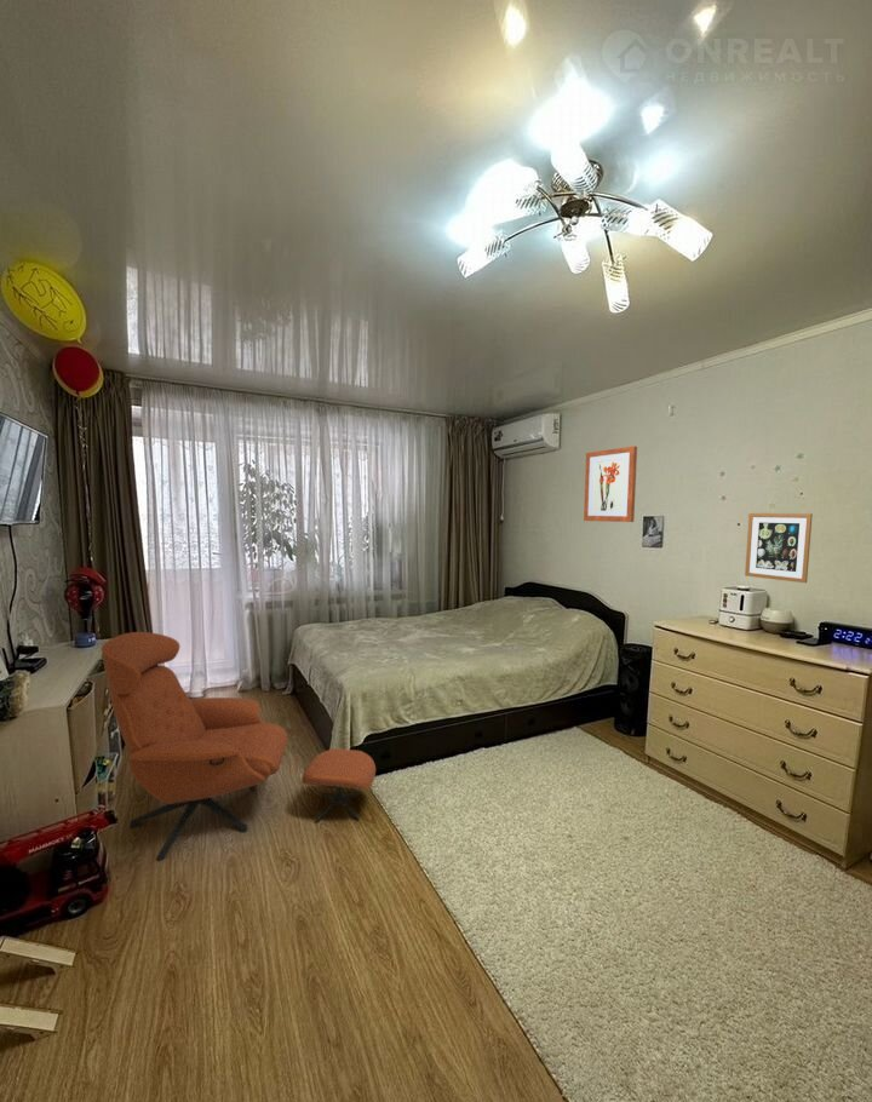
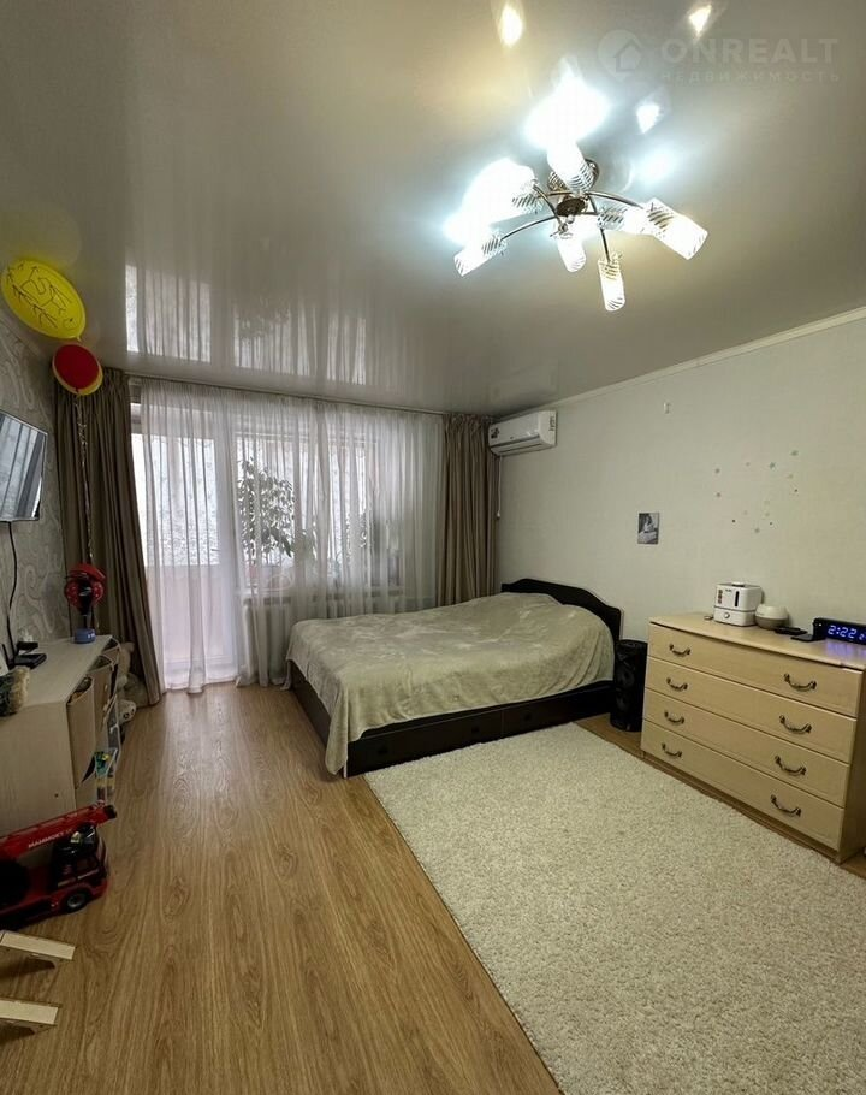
- wall art (608, 486)
- armchair (245, 725)
- wall art (776, 546)
